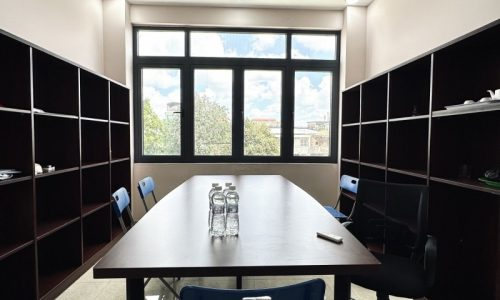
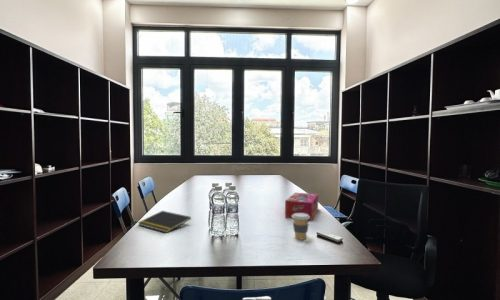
+ tissue box (302, 205)
+ notepad (164, 220)
+ coffee cup (300, 226)
